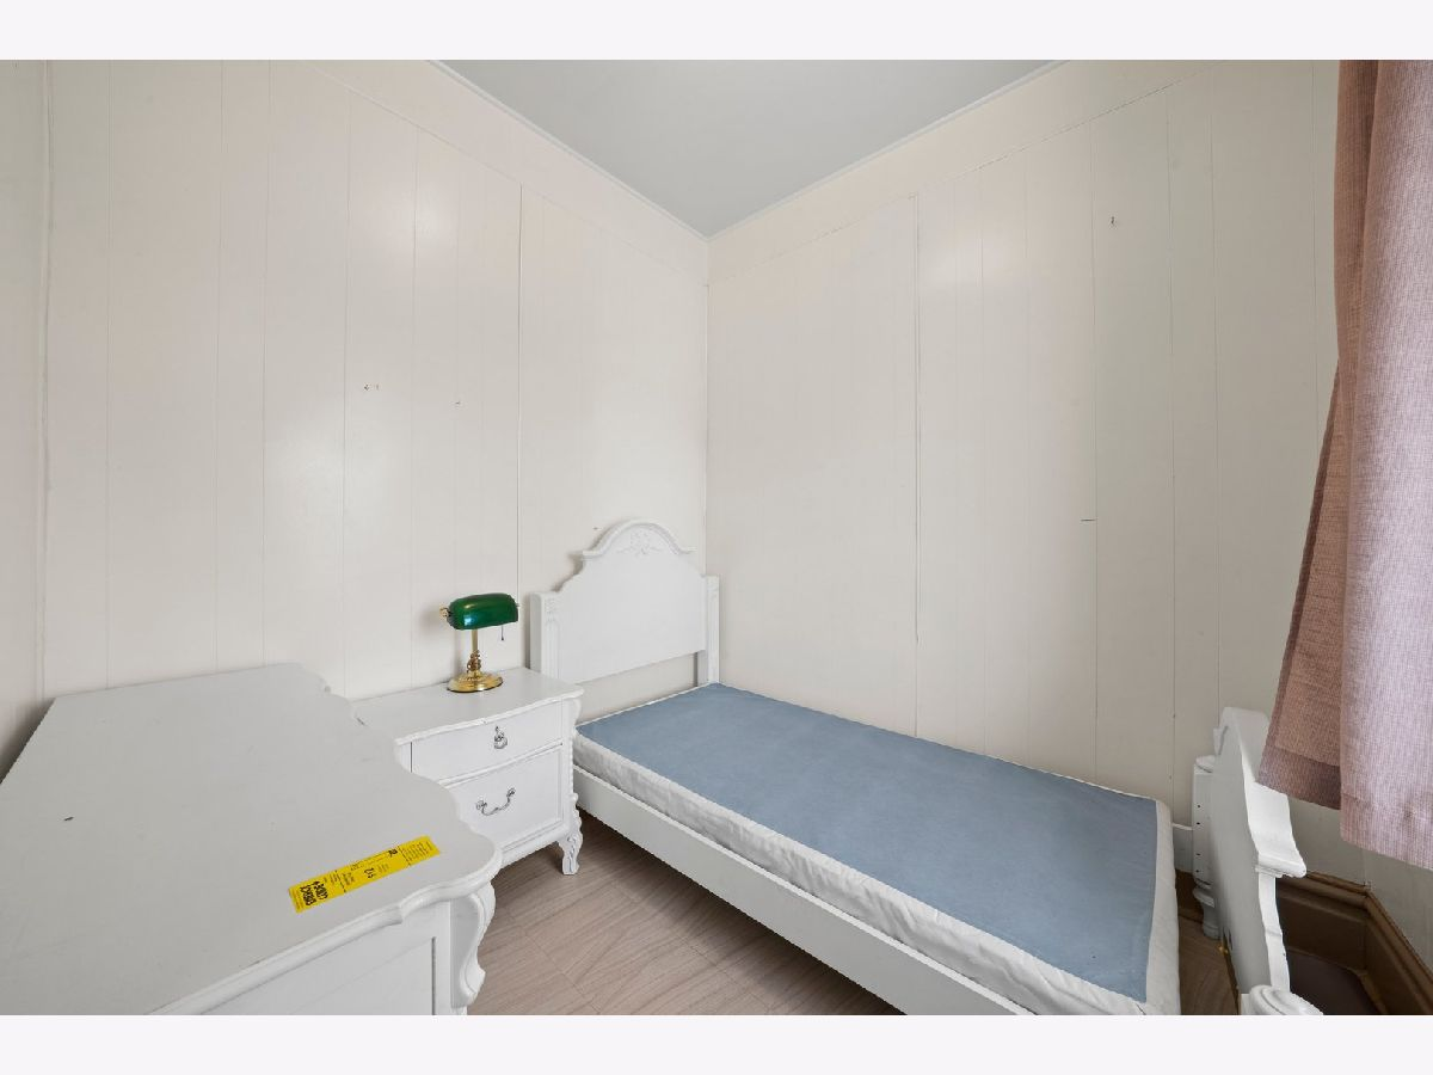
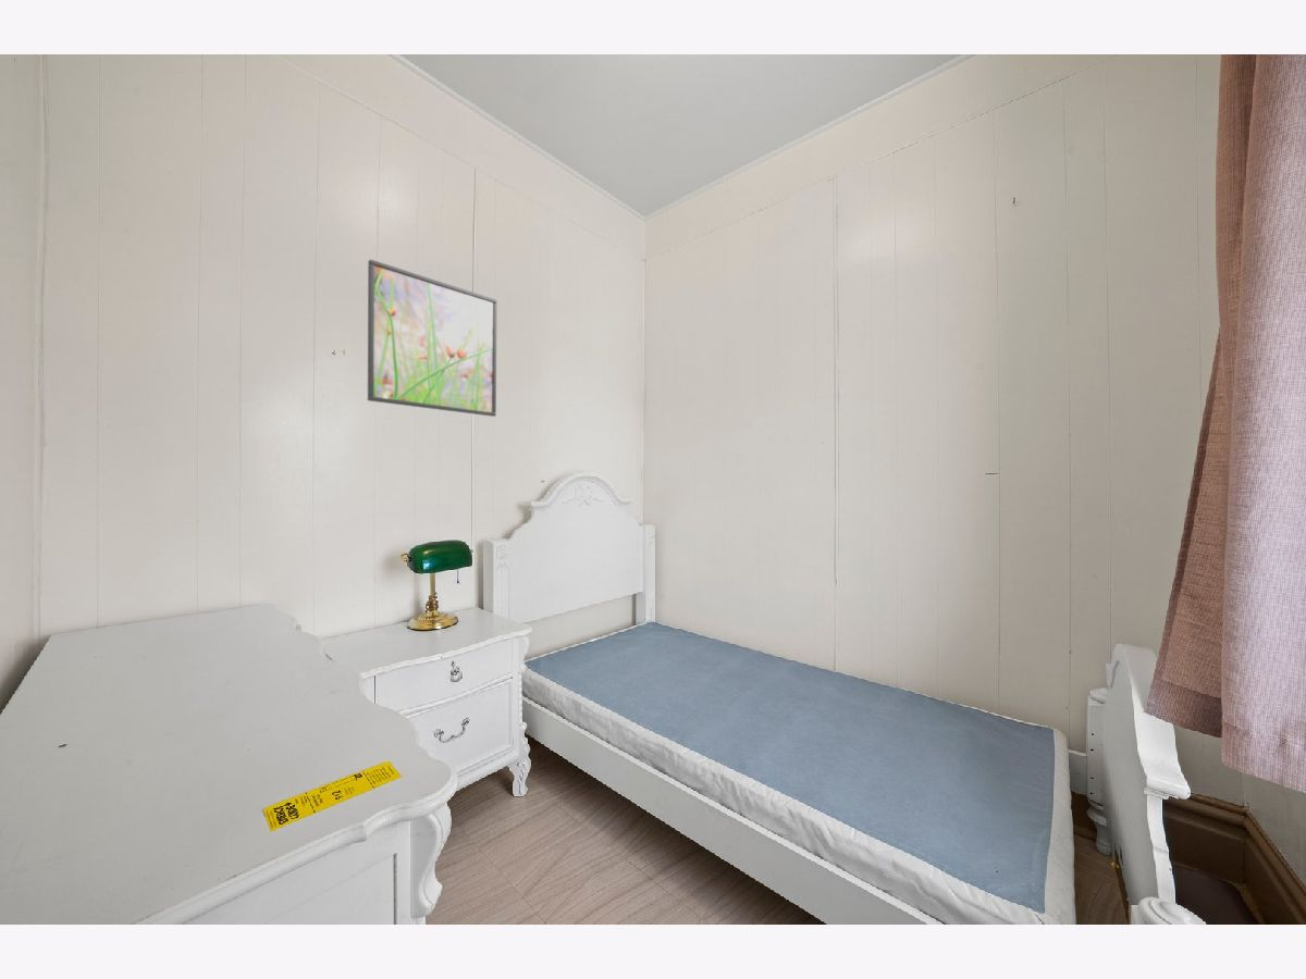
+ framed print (438, 345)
